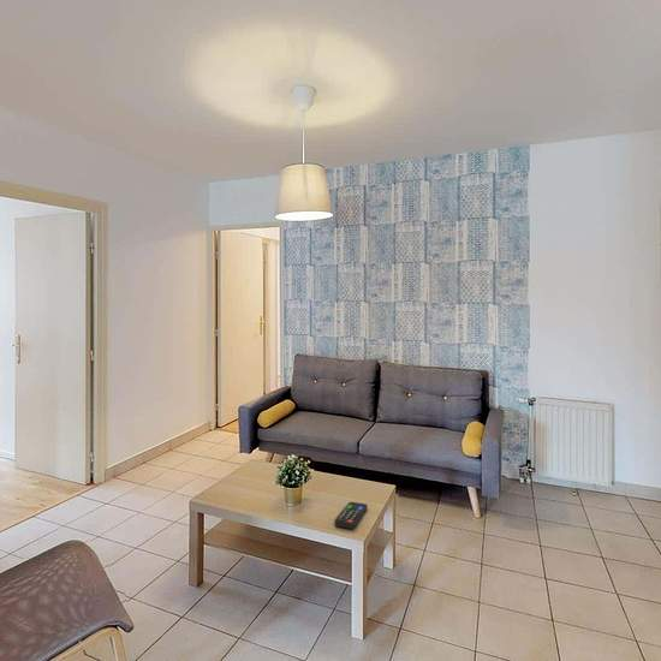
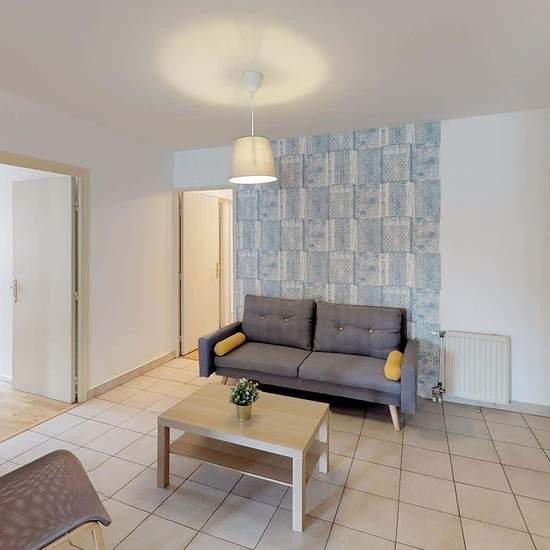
- remote control (351, 513)
